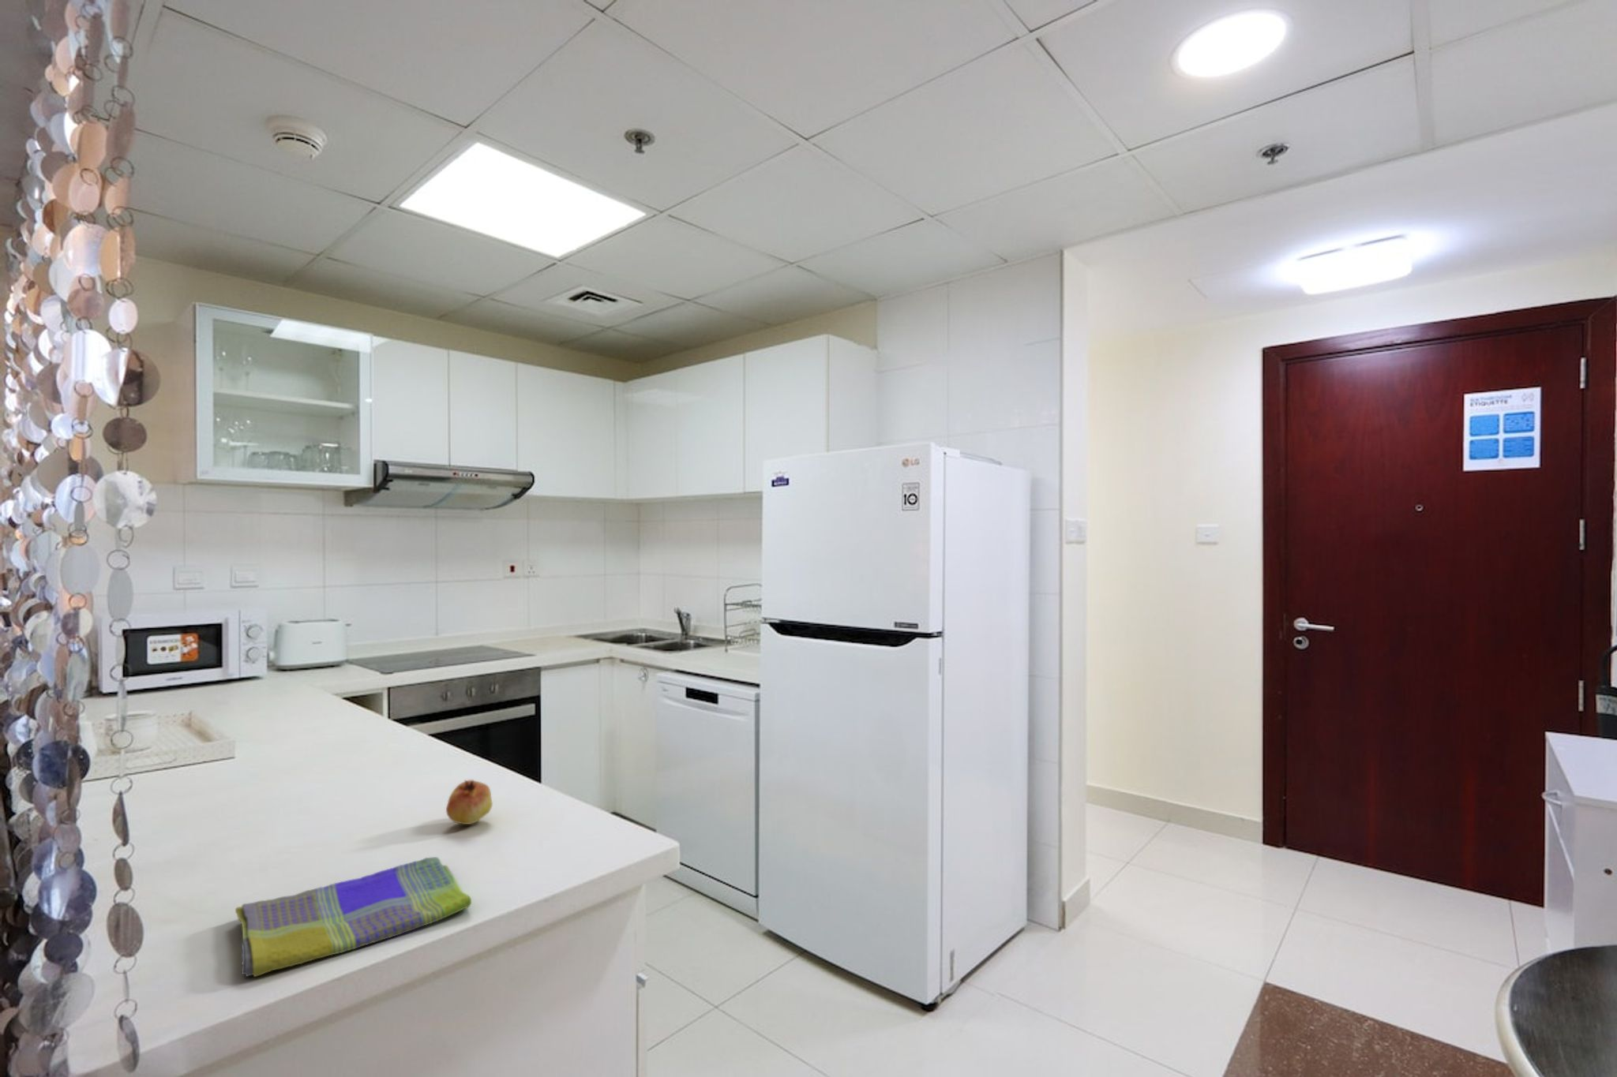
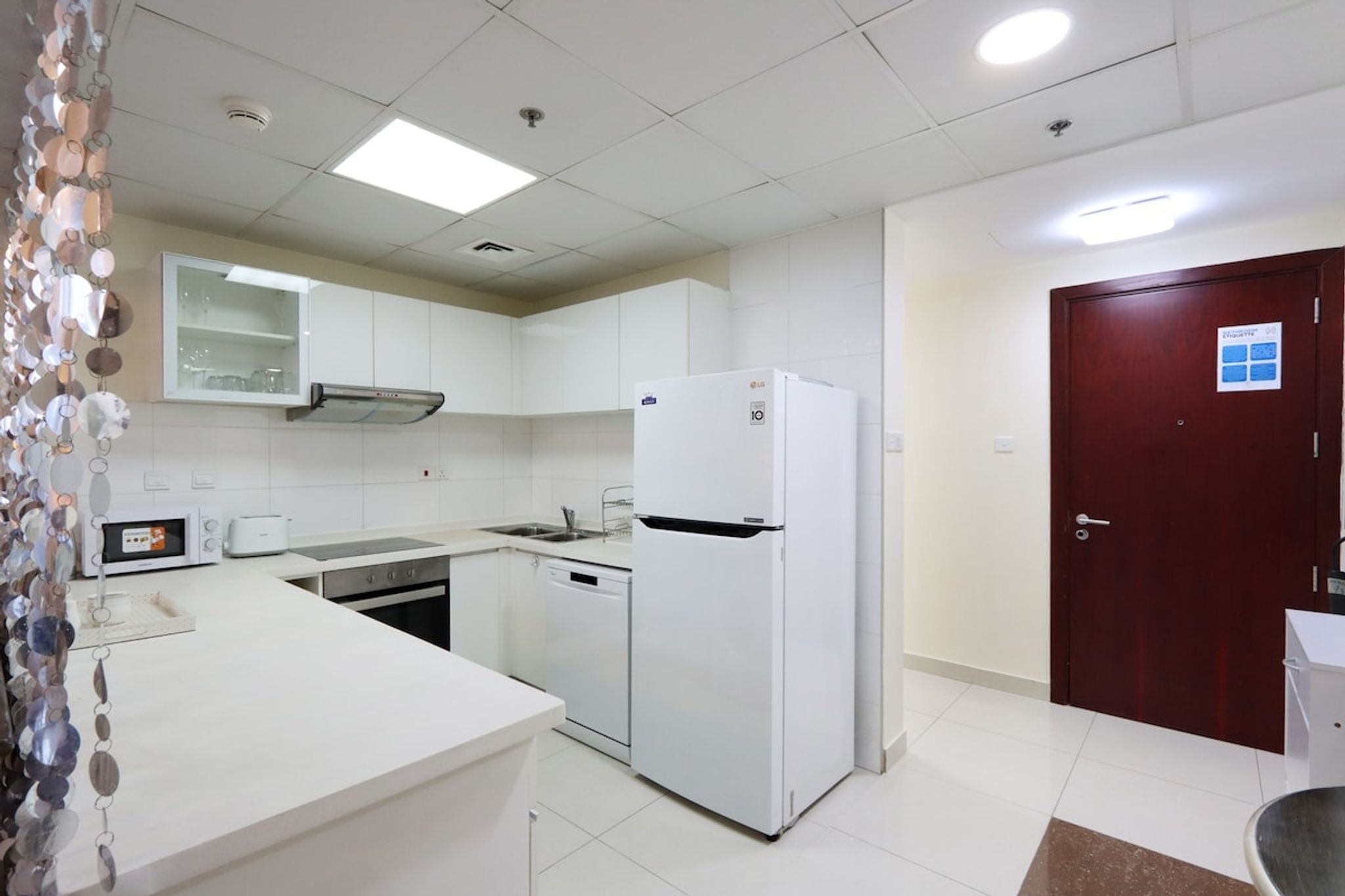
- dish towel (356, 909)
- fruit (470, 799)
